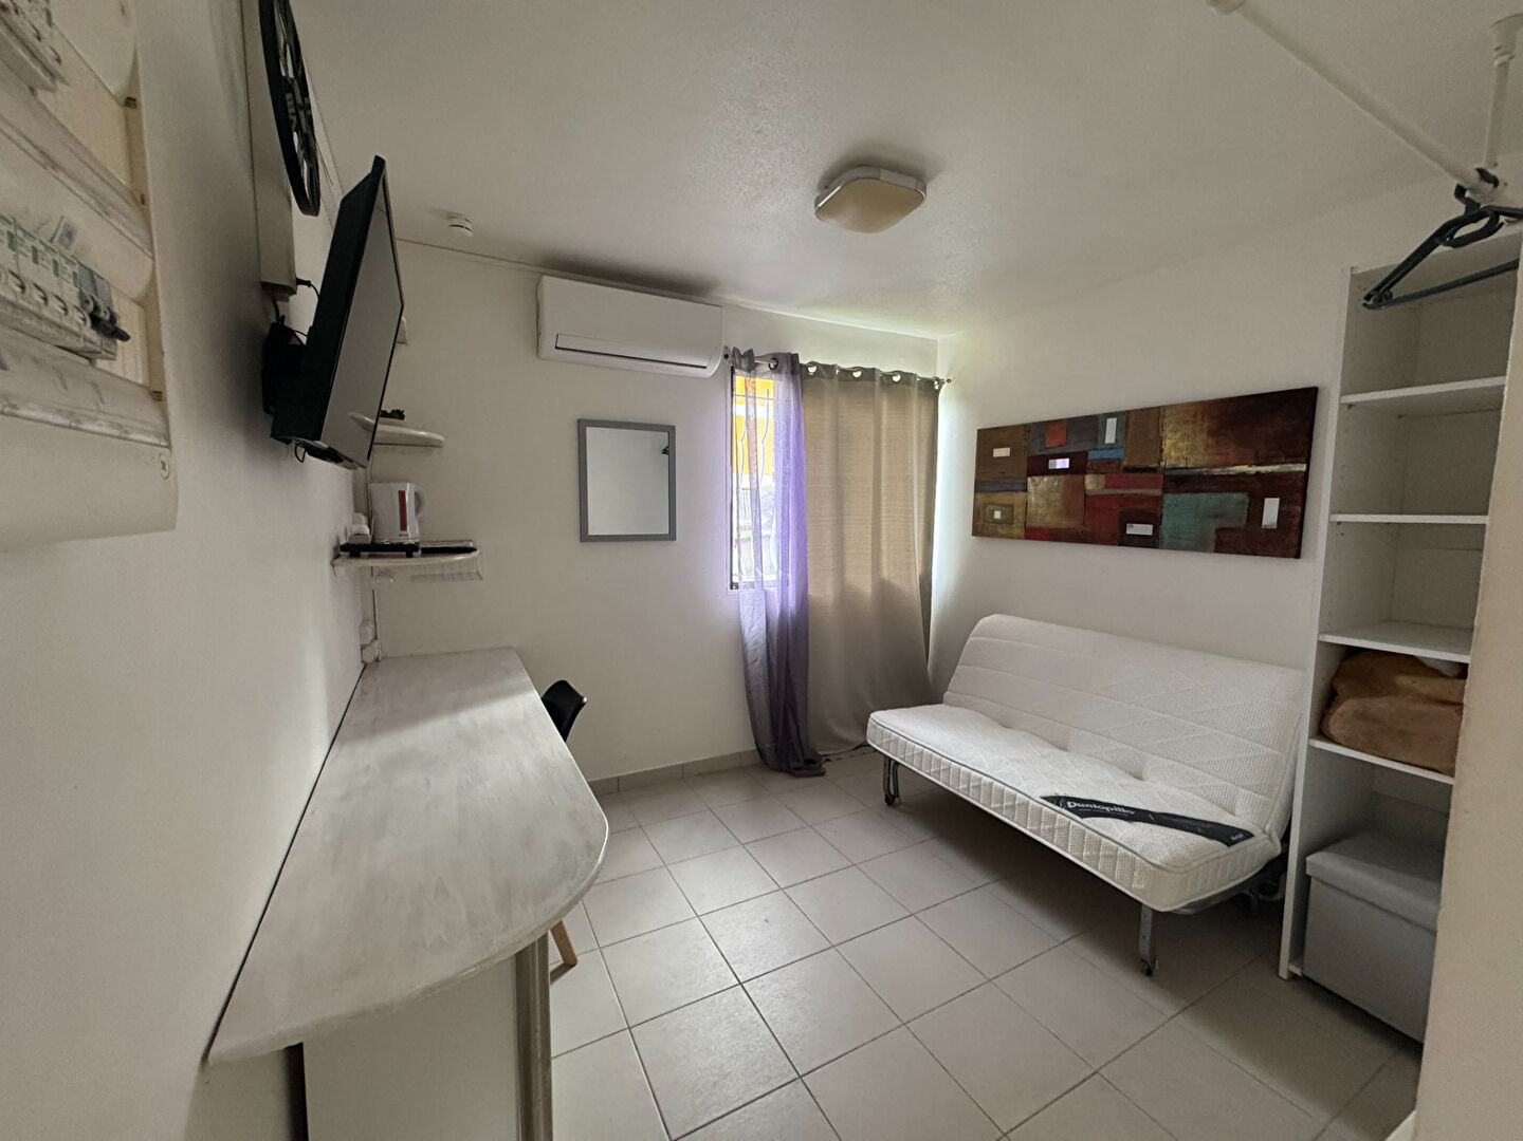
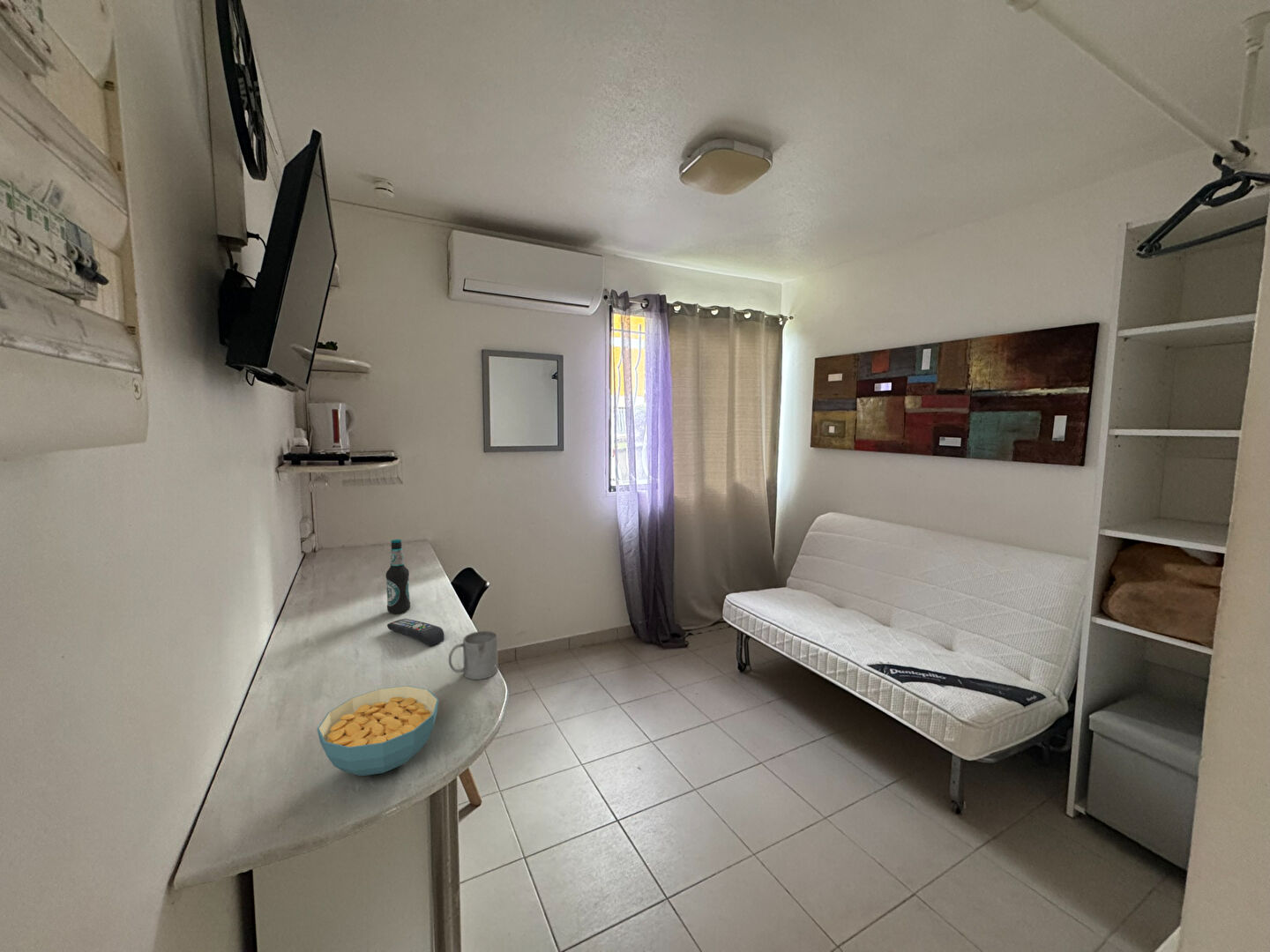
+ mug (474, 656)
+ remote control (415, 629)
+ bottle (397, 576)
+ cereal bowl (382, 738)
